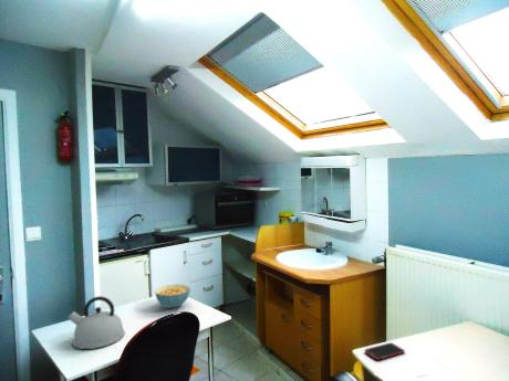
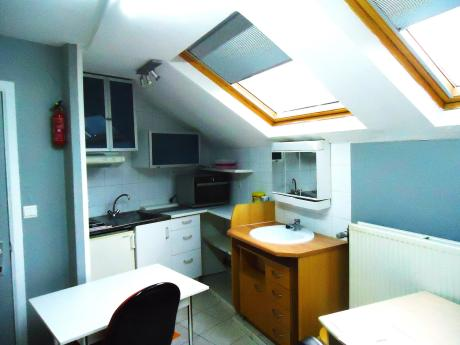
- kettle (95, 317)
- cell phone (384, 351)
- cereal bowl (173, 297)
